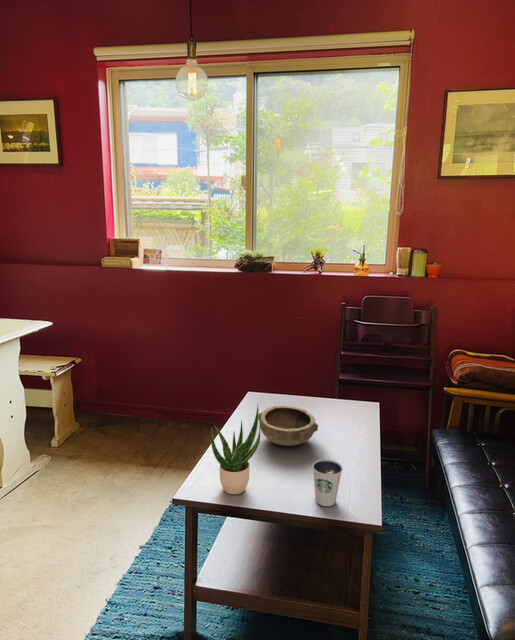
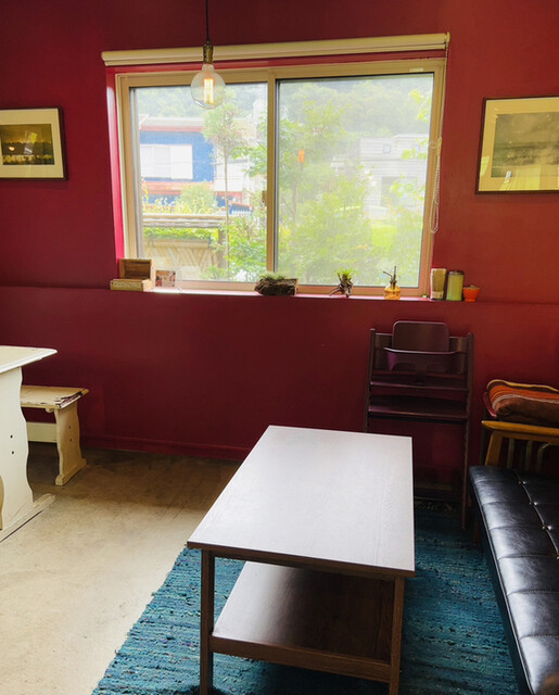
- bowl (286, 429)
- potted plant (236, 451)
- dixie cup (326, 483)
